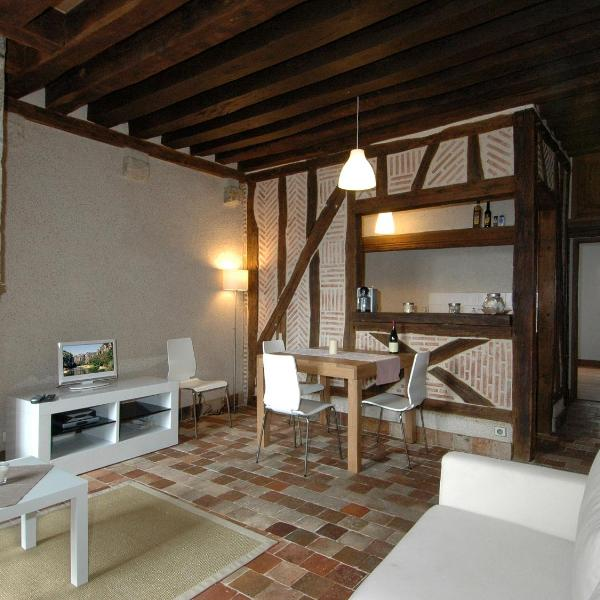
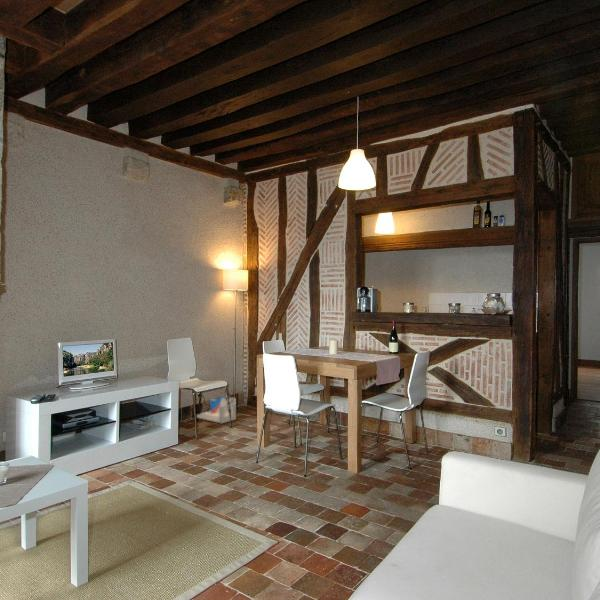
+ storage bin (221, 408)
